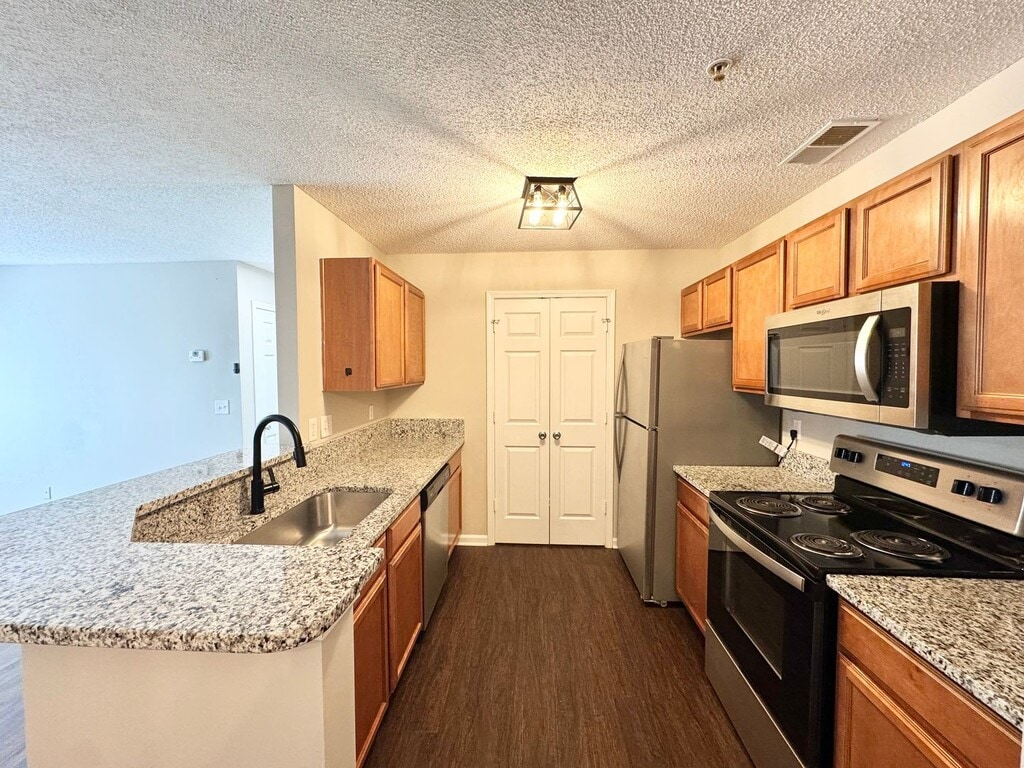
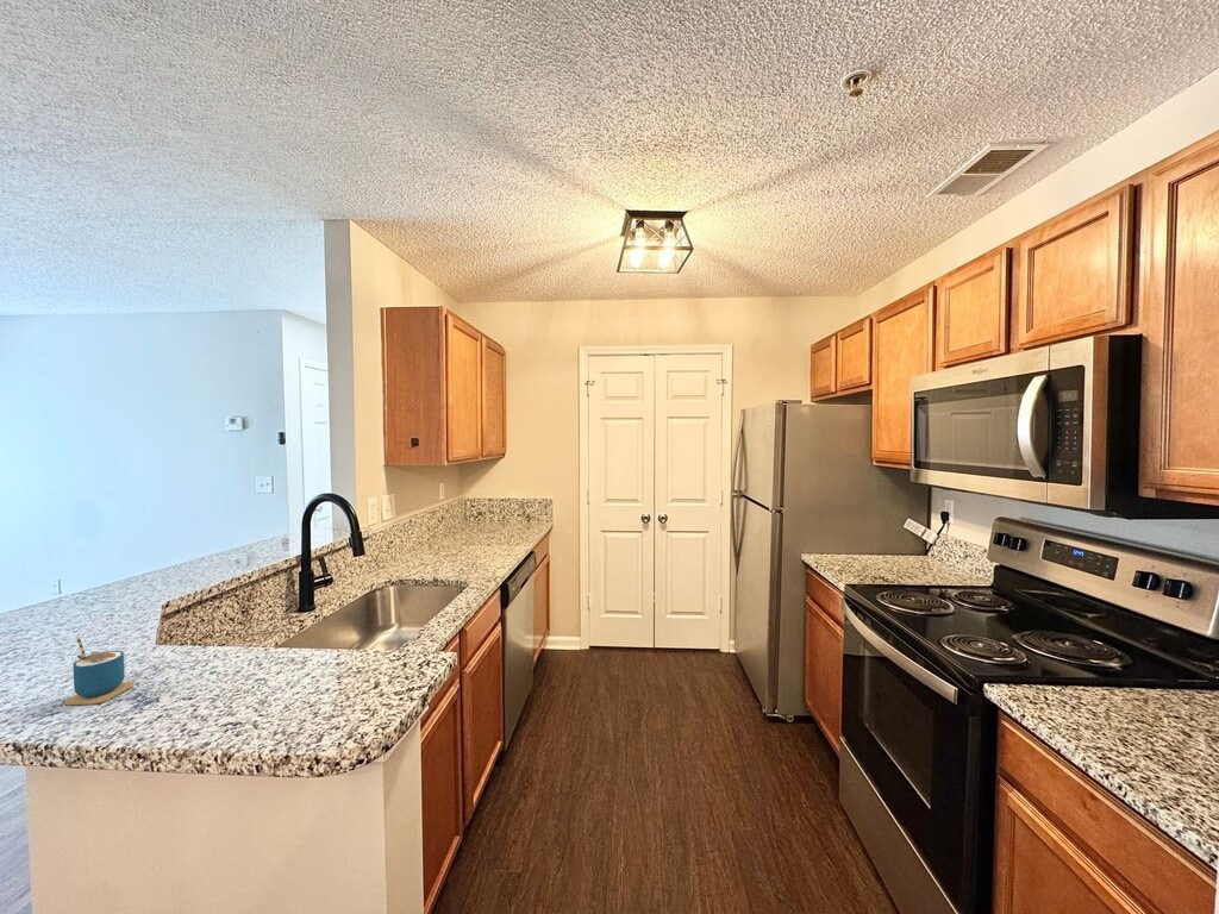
+ cup (99, 664)
